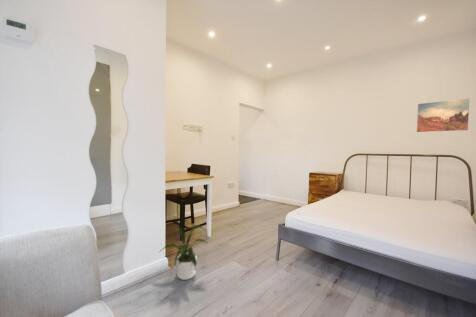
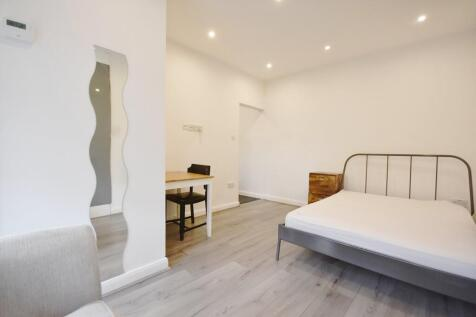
- wall art (441, 116)
- house plant (185, 249)
